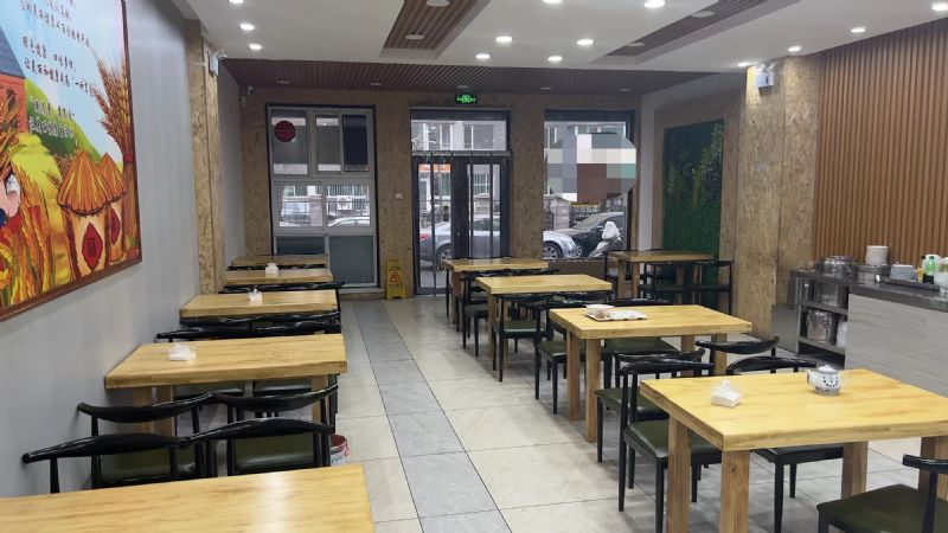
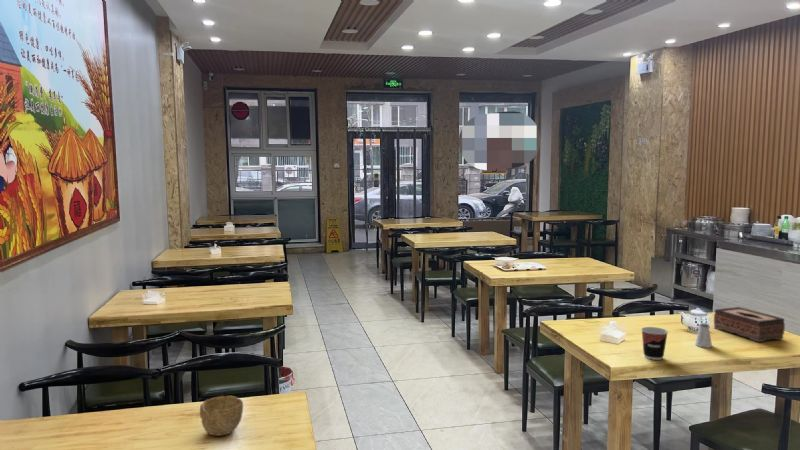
+ saltshaker (704, 334)
+ cup (654, 343)
+ tissue box (748, 323)
+ bowl (221, 416)
